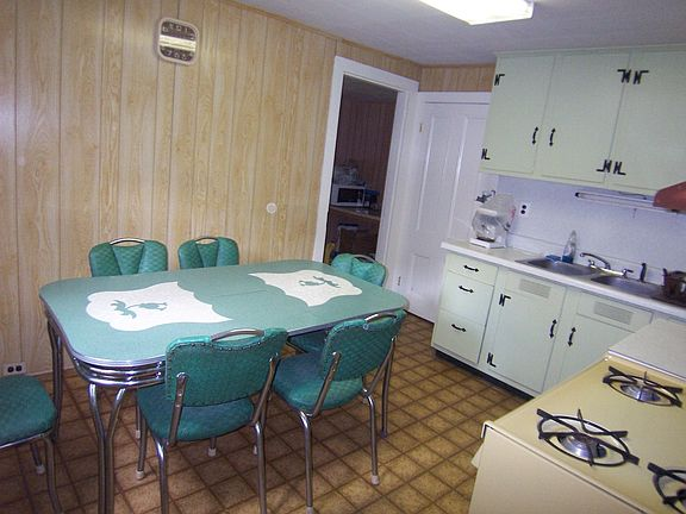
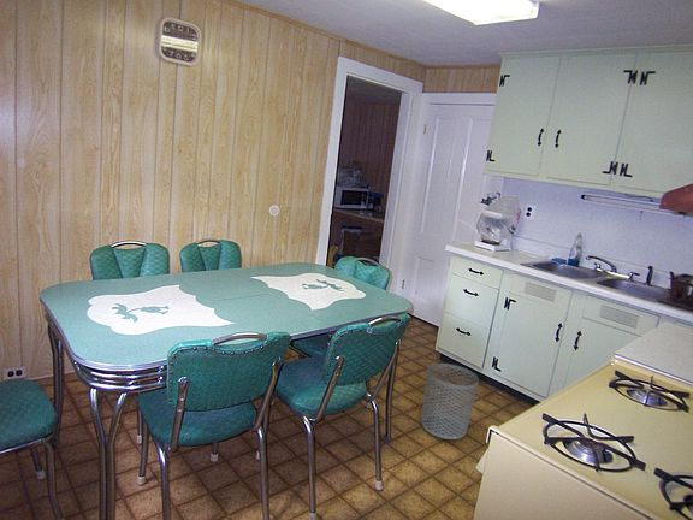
+ waste bin (446, 401)
